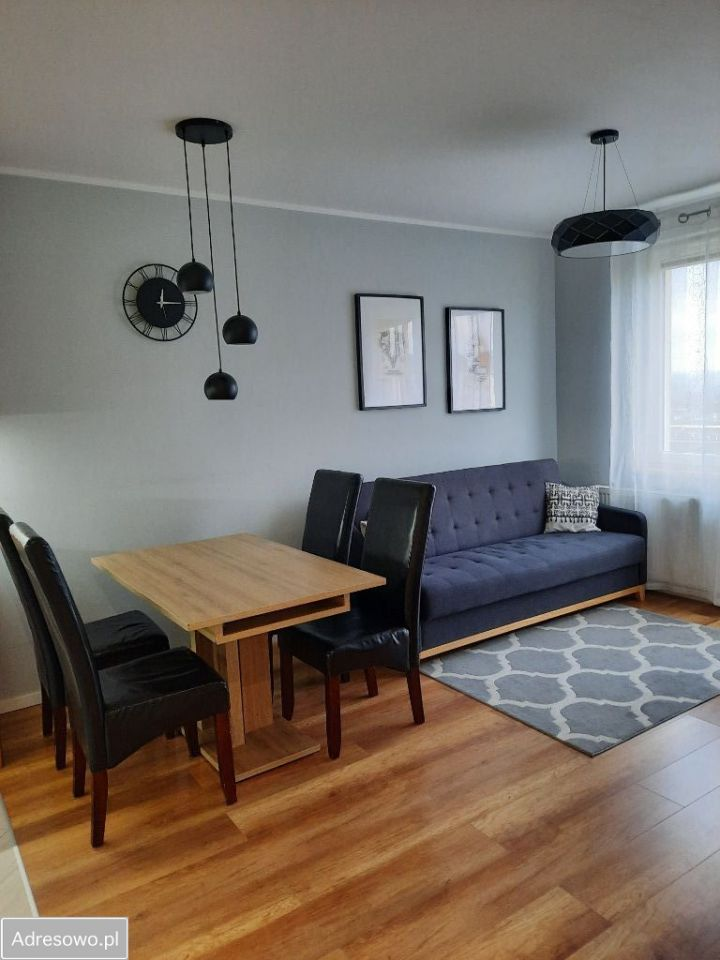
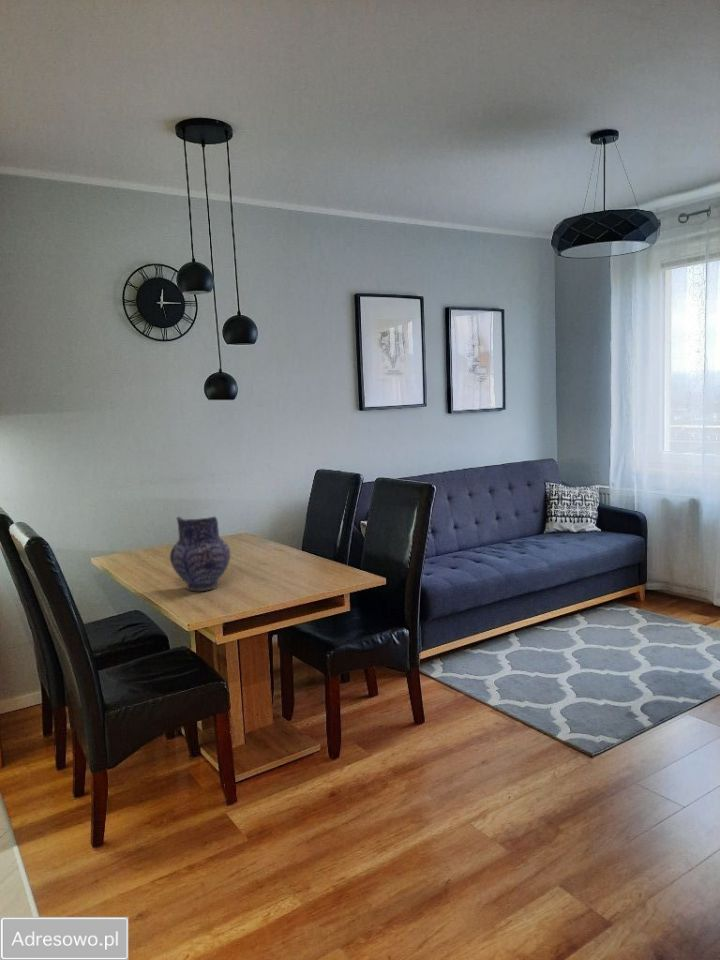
+ pottery (200, 552)
